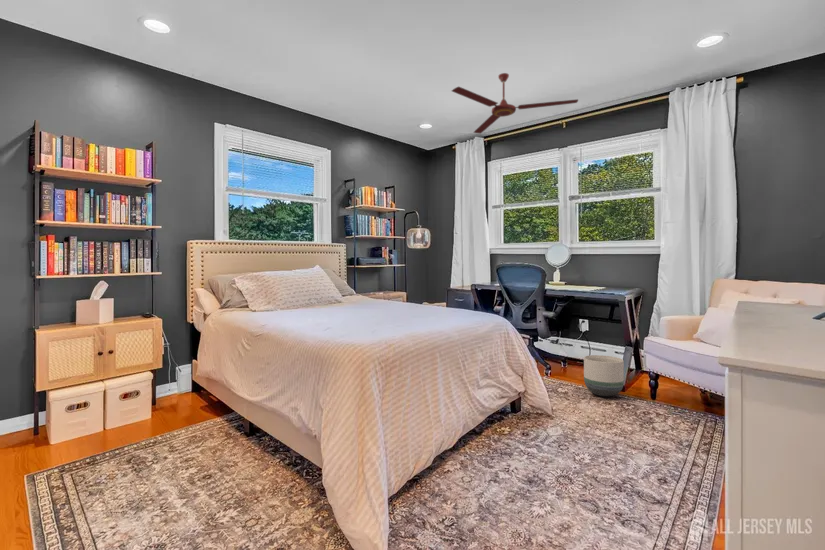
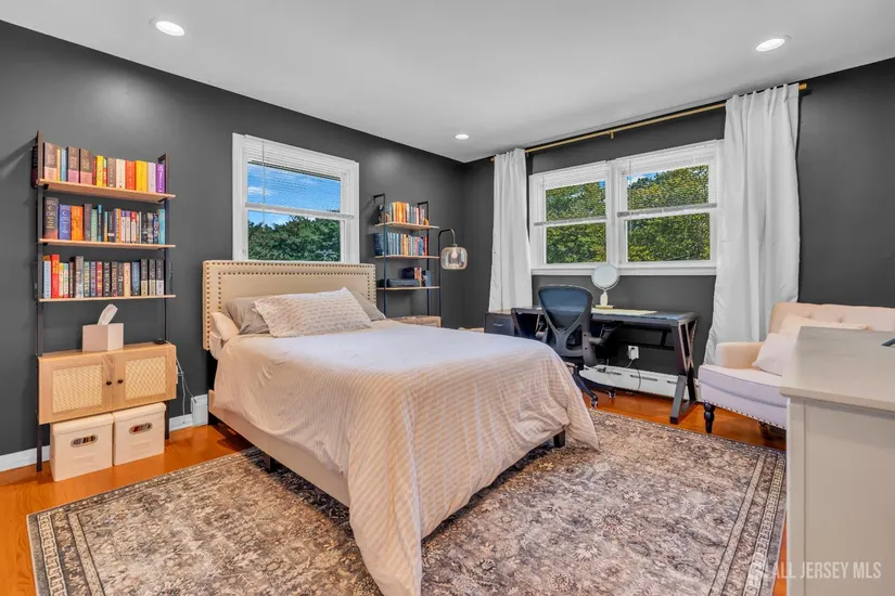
- planter (603, 376)
- ceiling fan (519, 105)
